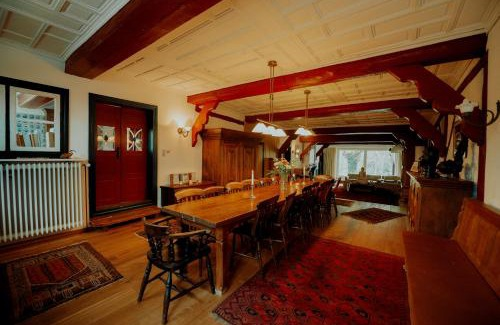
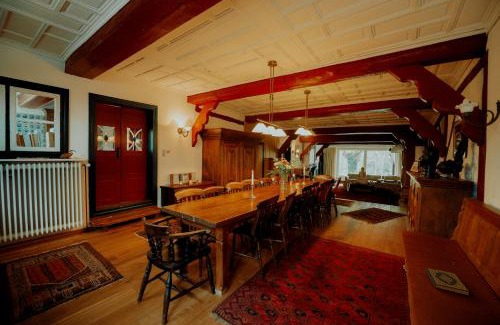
+ hardback book (445, 280)
